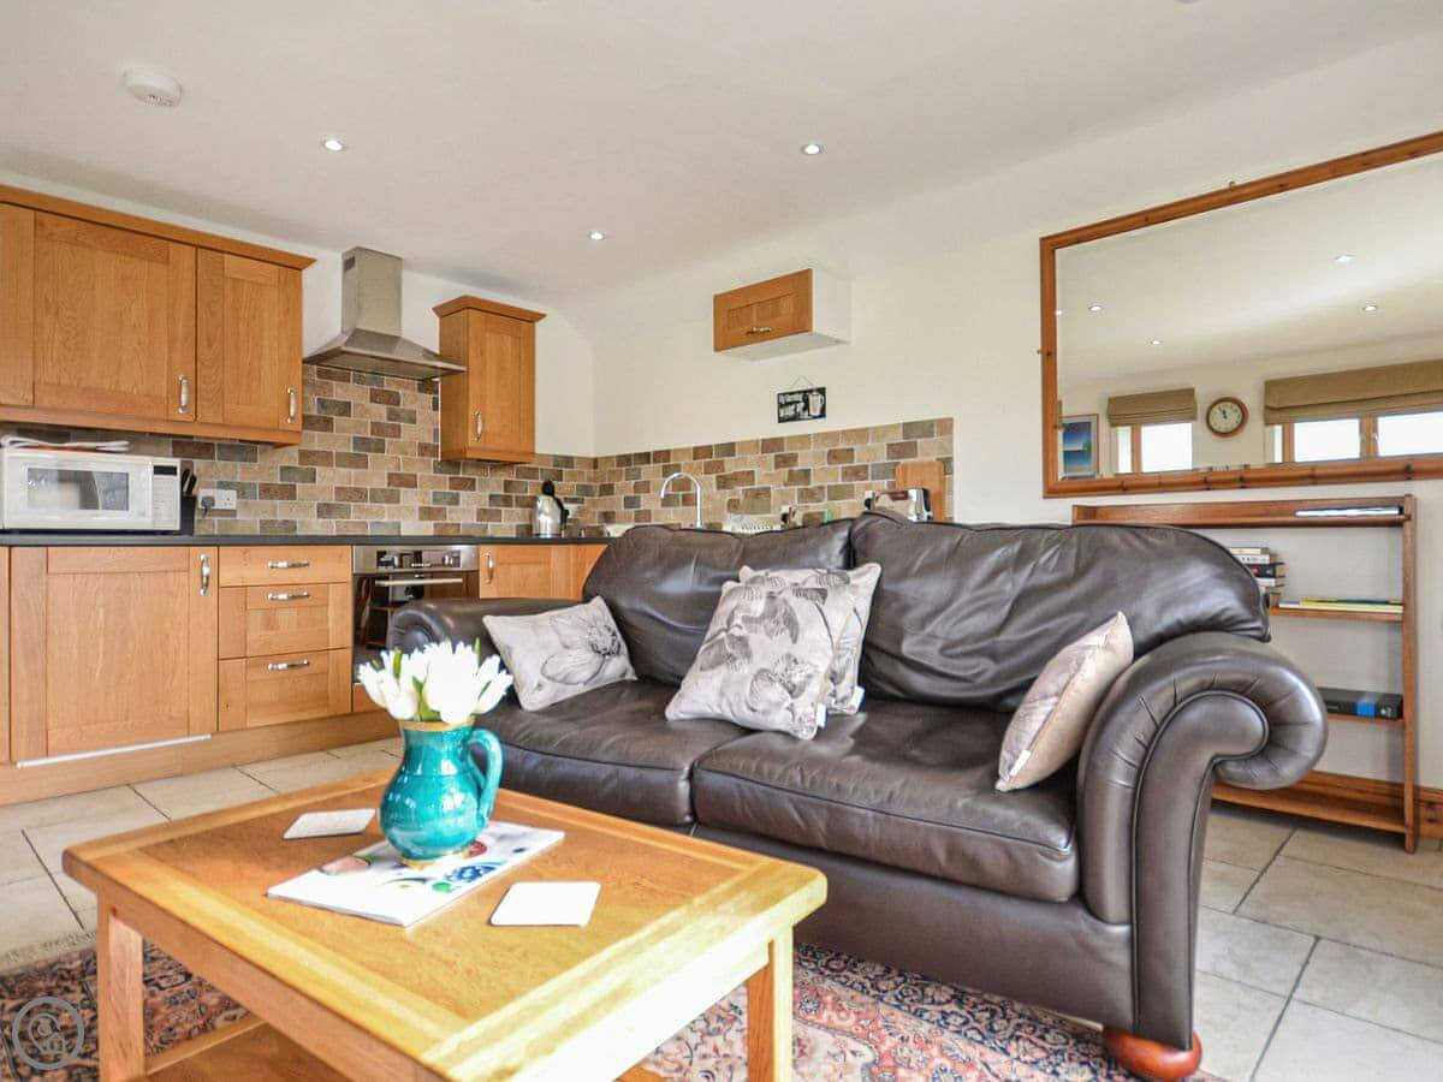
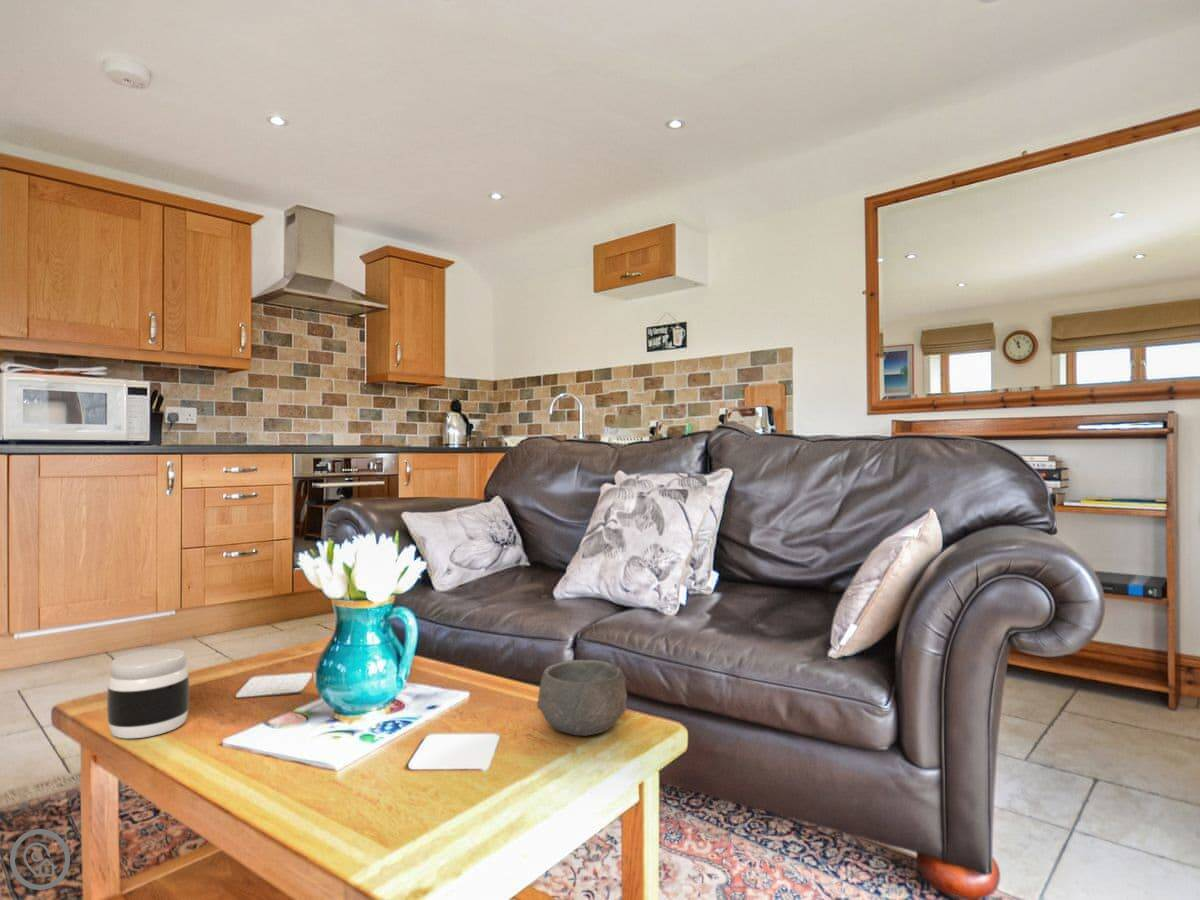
+ jar (149, 691)
+ bowl (583, 698)
